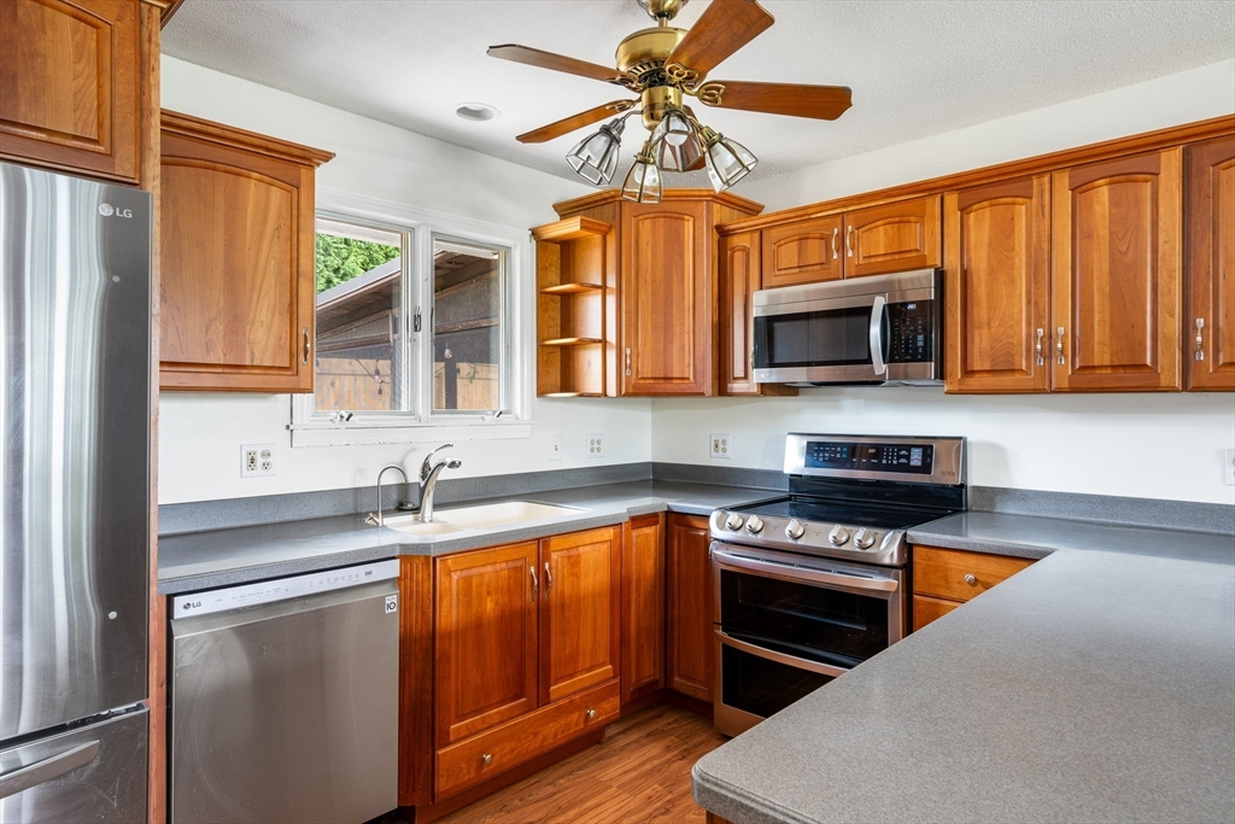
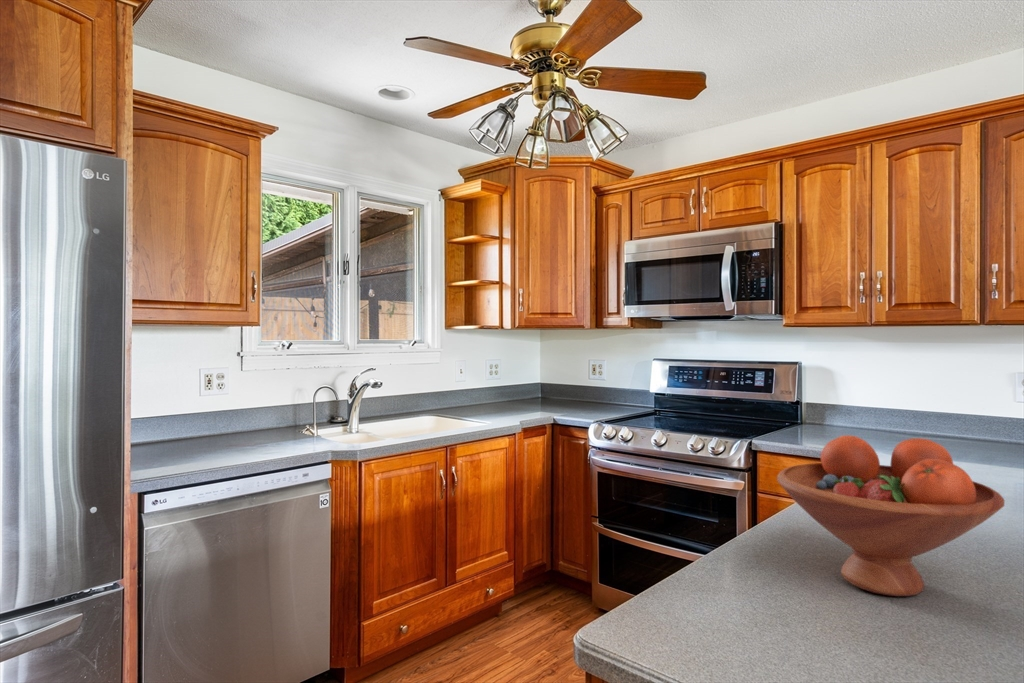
+ fruit bowl (881, 513)
